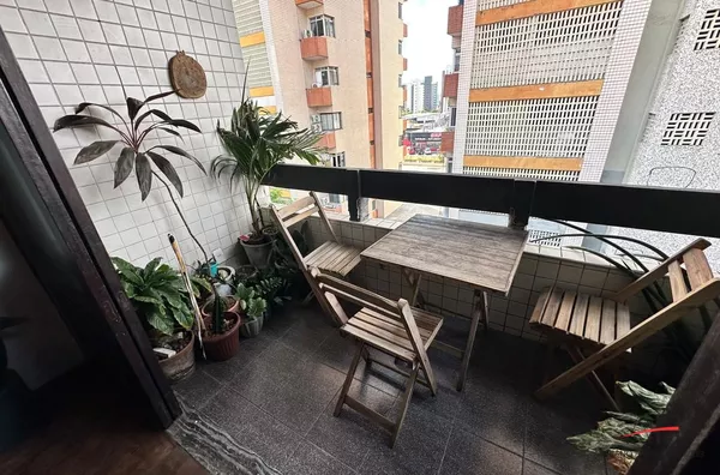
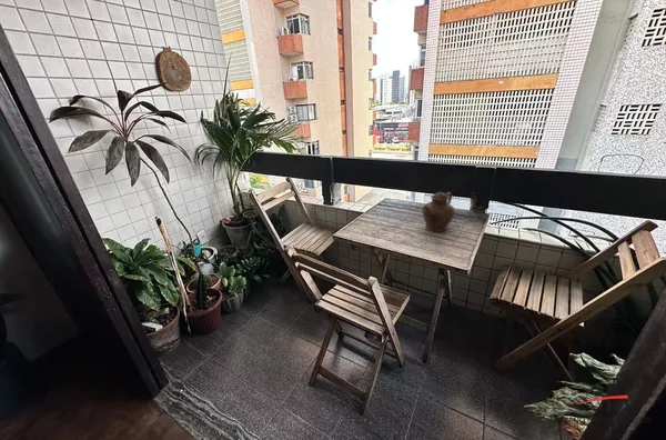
+ teapot (436, 210)
